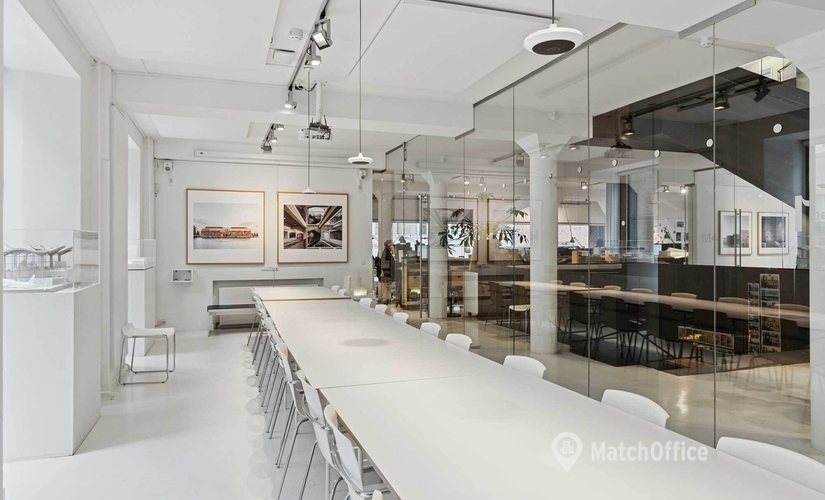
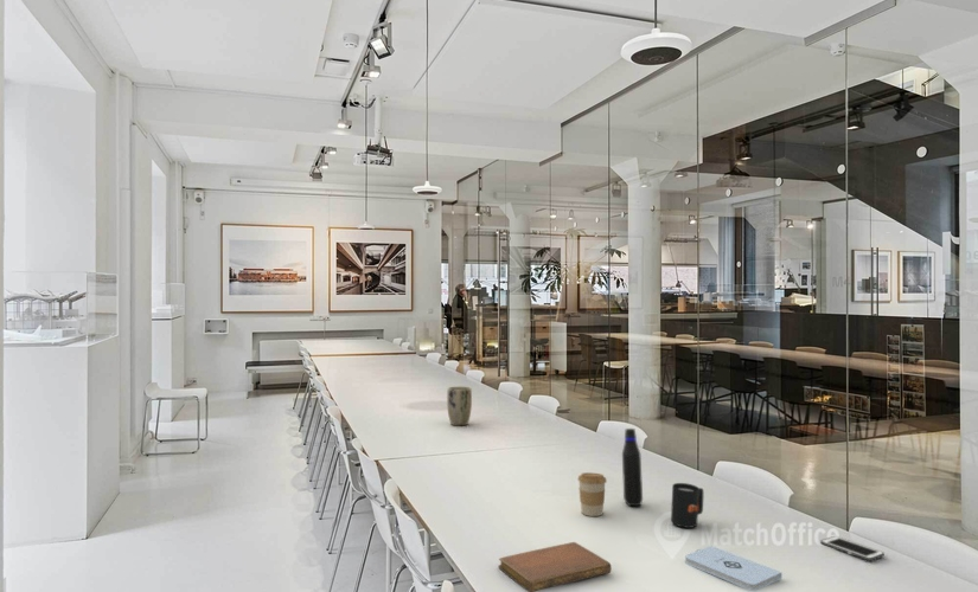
+ coffee cup (592, 493)
+ water bottle (632, 466)
+ notebook (554, 565)
+ notepad (730, 566)
+ cell phone (851, 548)
+ mug (689, 504)
+ plant pot (459, 405)
